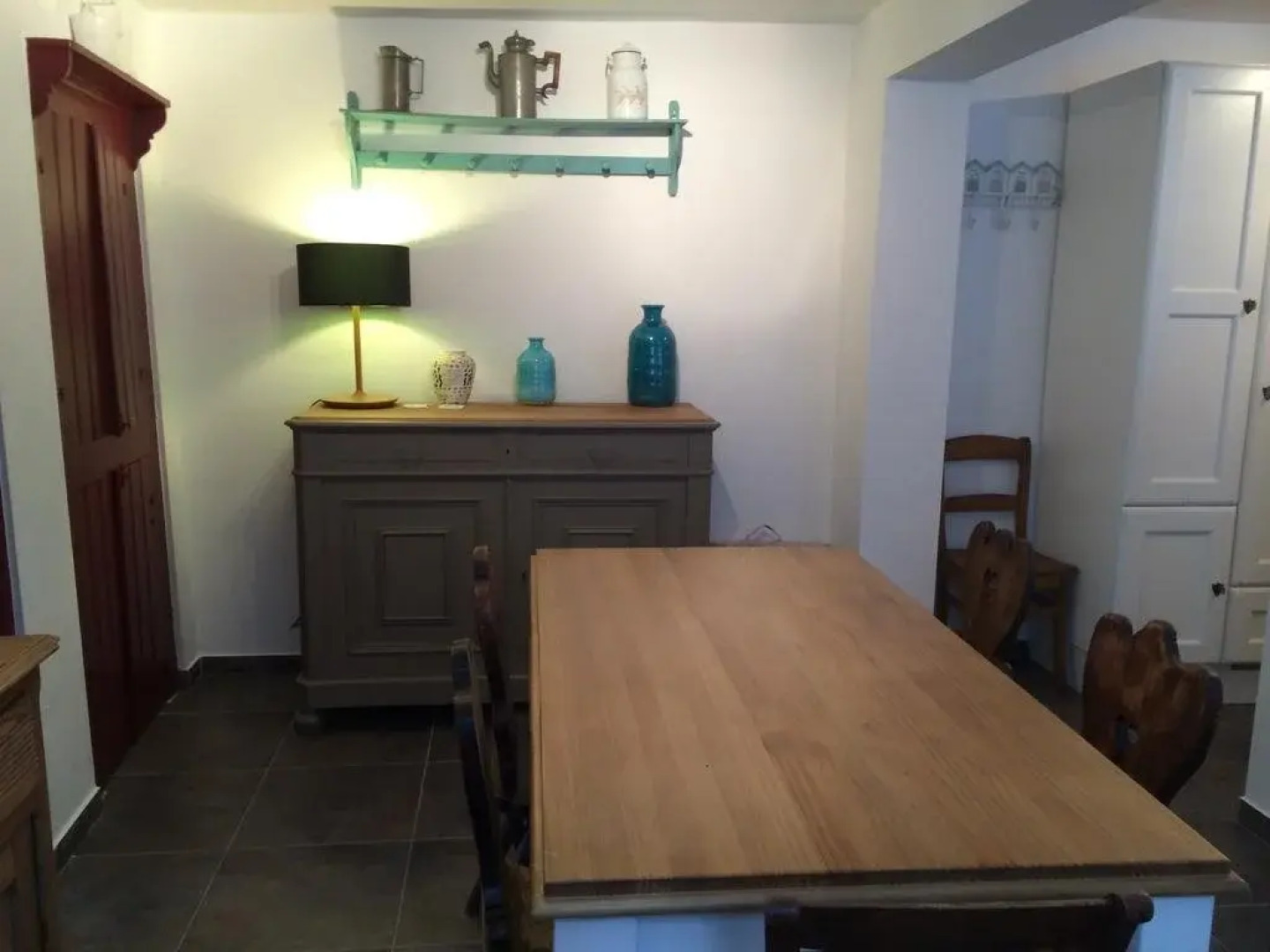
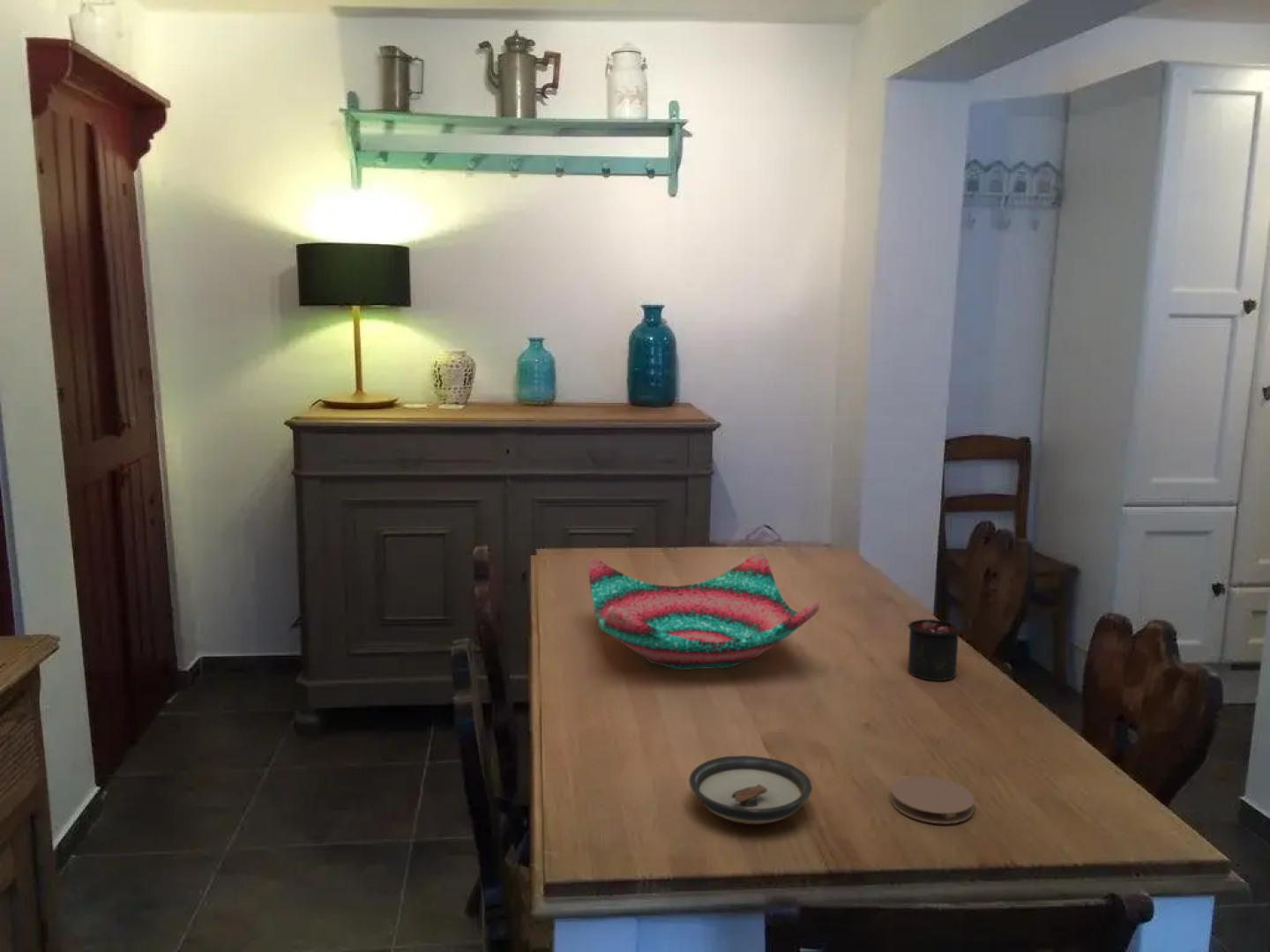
+ coaster (931, 799)
+ decorative bowl (695, 614)
+ candle (933, 638)
+ saucer (749, 794)
